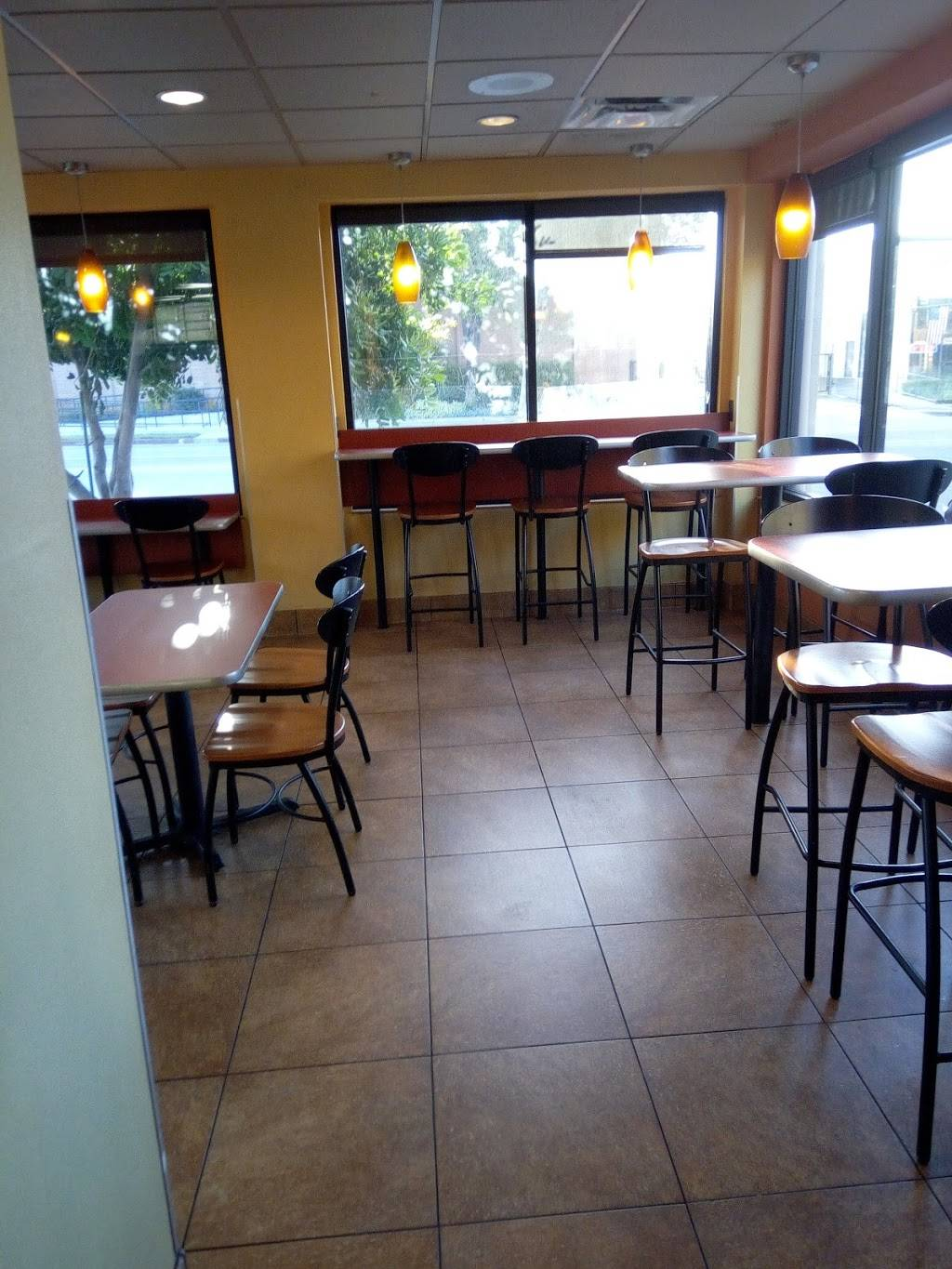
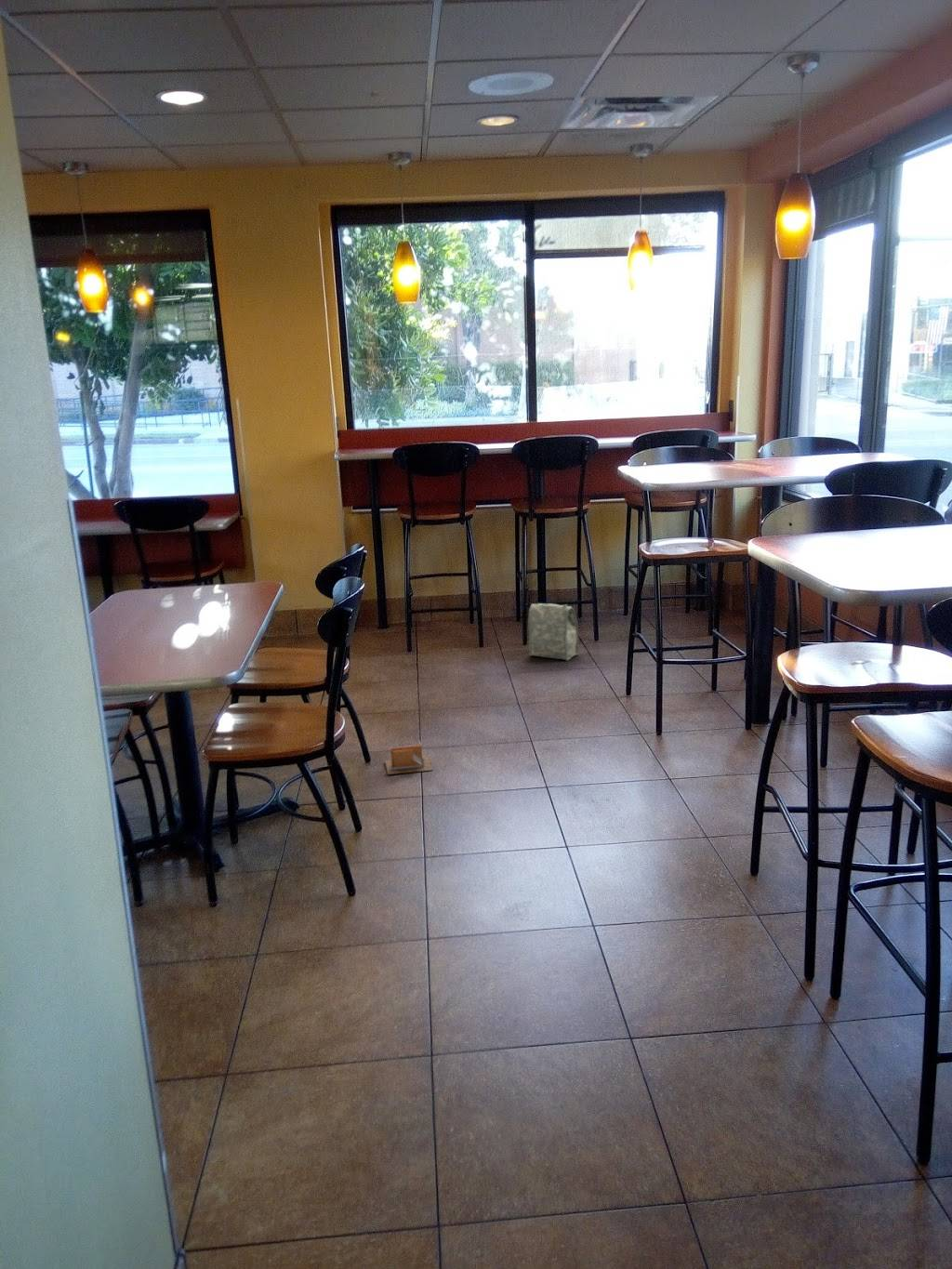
+ cardboard box (429, 758)
+ bag (553, 628)
